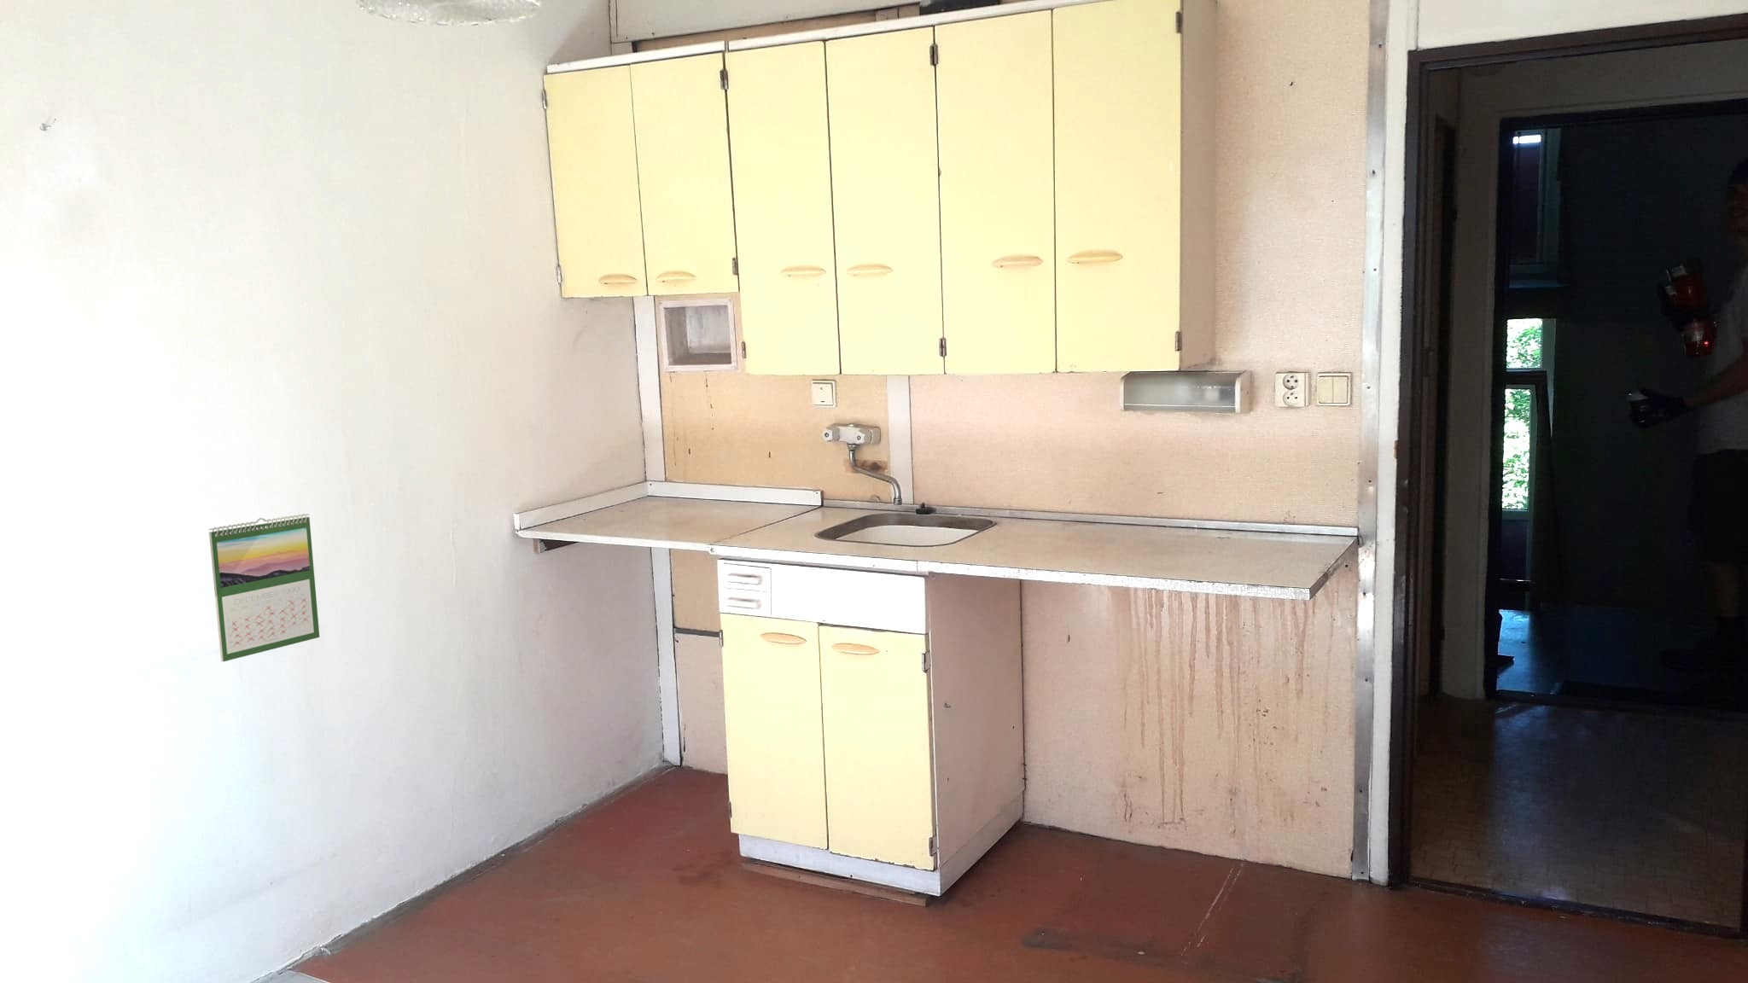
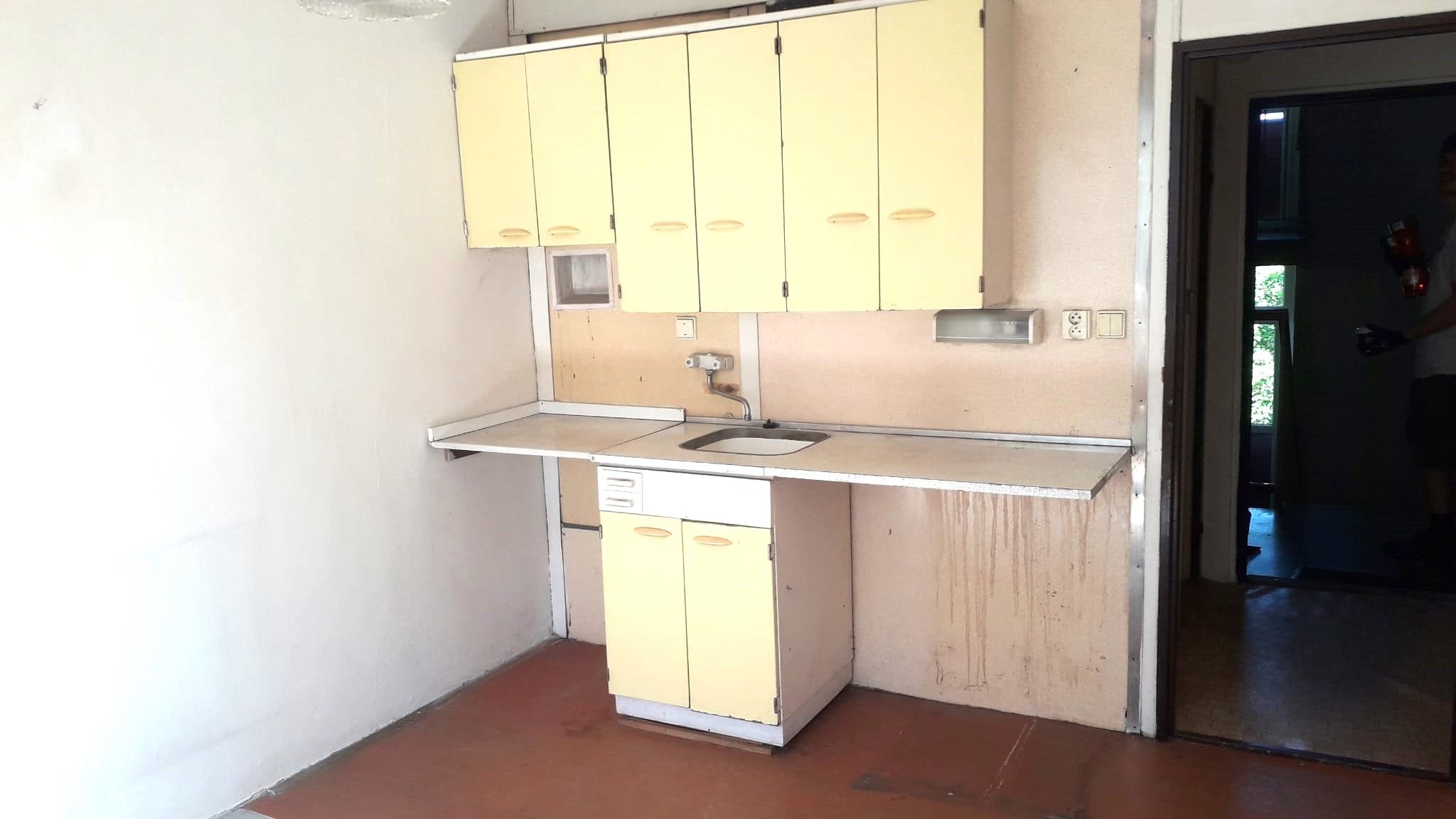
- calendar (267, 583)
